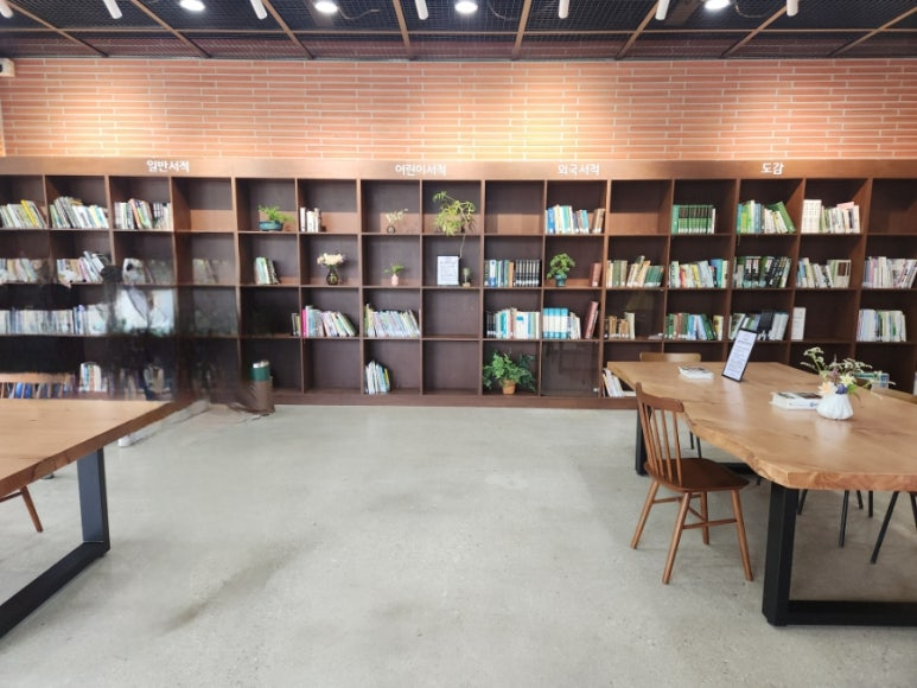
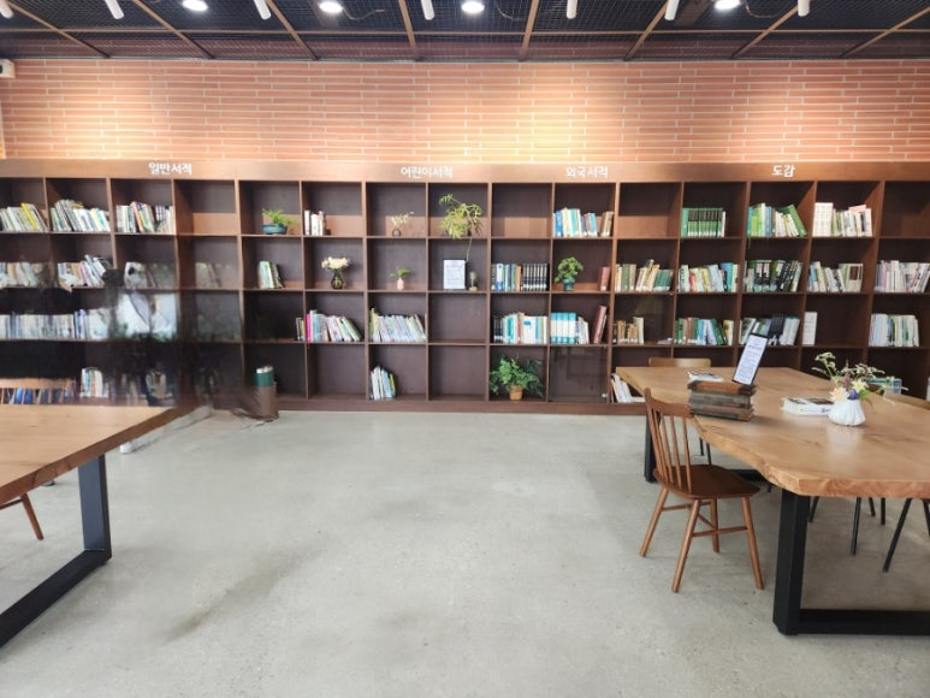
+ book stack (721, 398)
